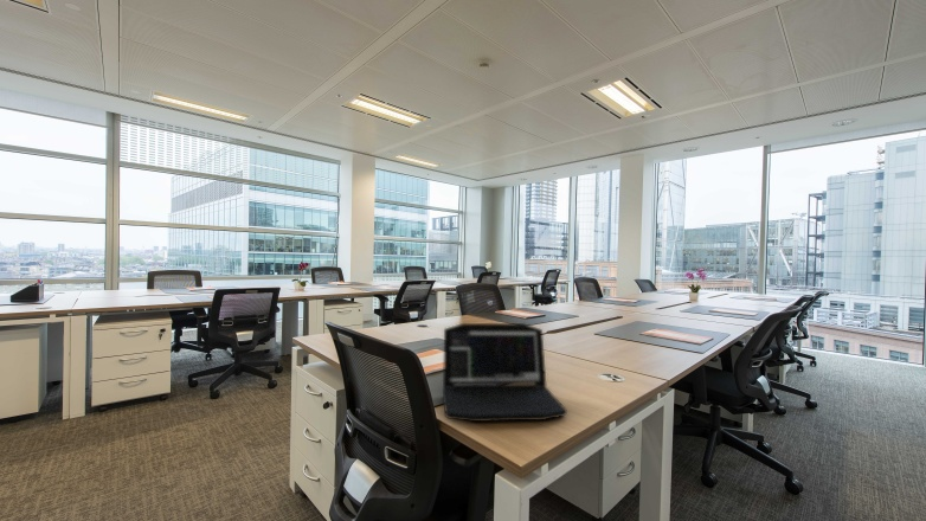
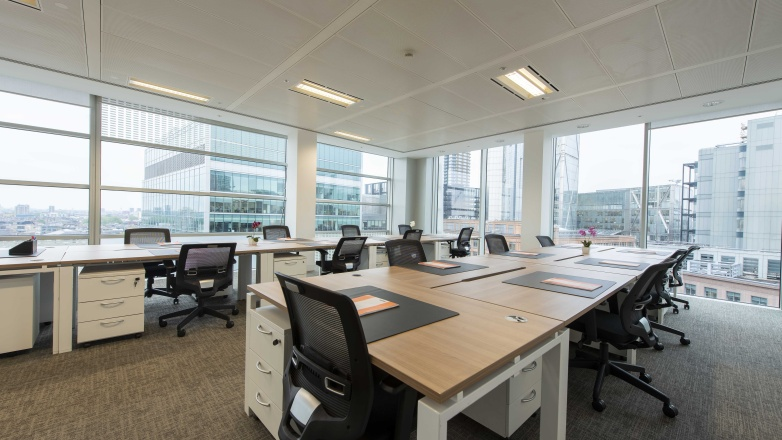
- laptop (500, 366)
